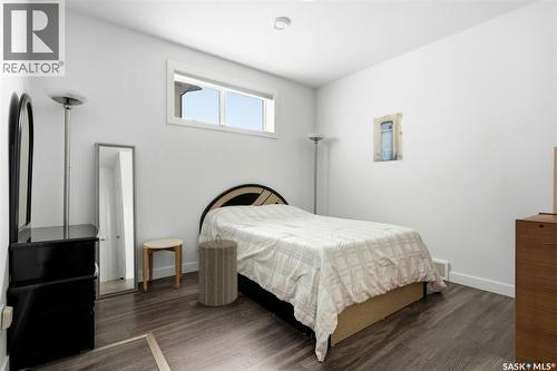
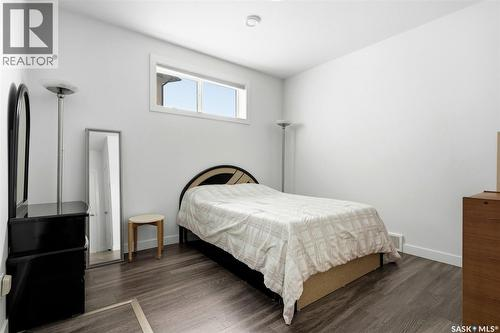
- laundry hamper (217, 266)
- wall art (387, 138)
